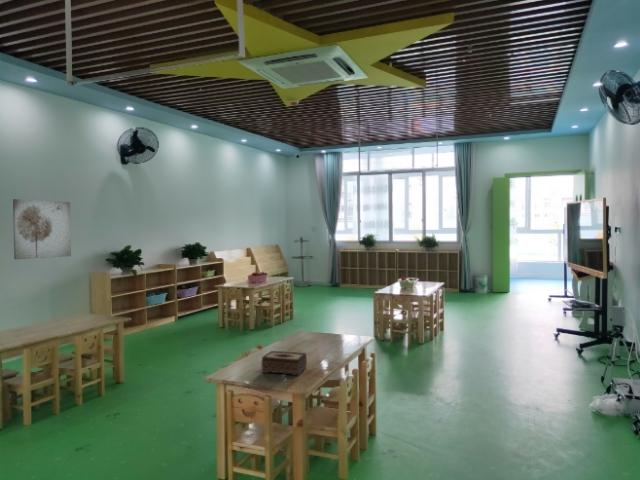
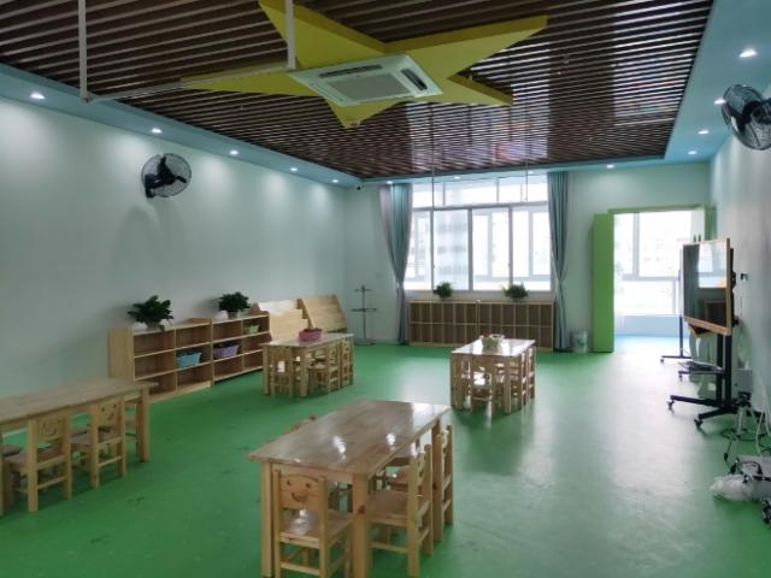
- wall art (43, 229)
- tissue box (284, 362)
